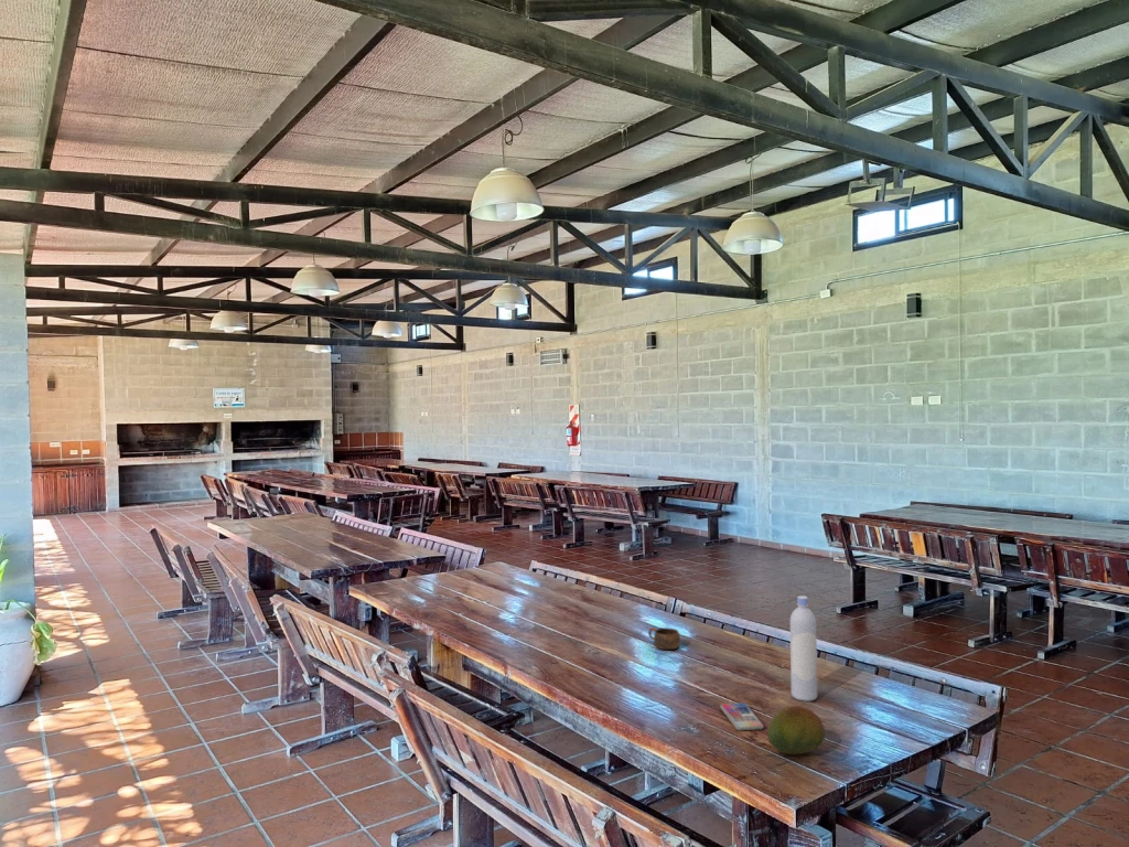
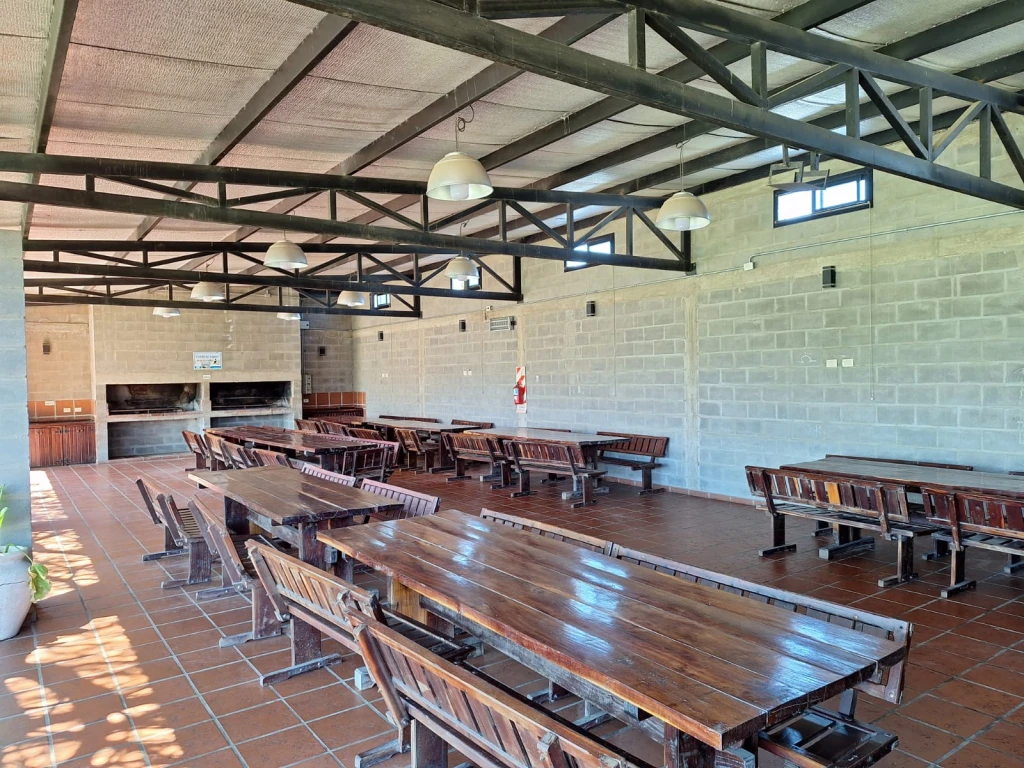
- bottle (803, 646)
- fruit (795, 730)
- cup (664, 637)
- smartphone (741, 716)
